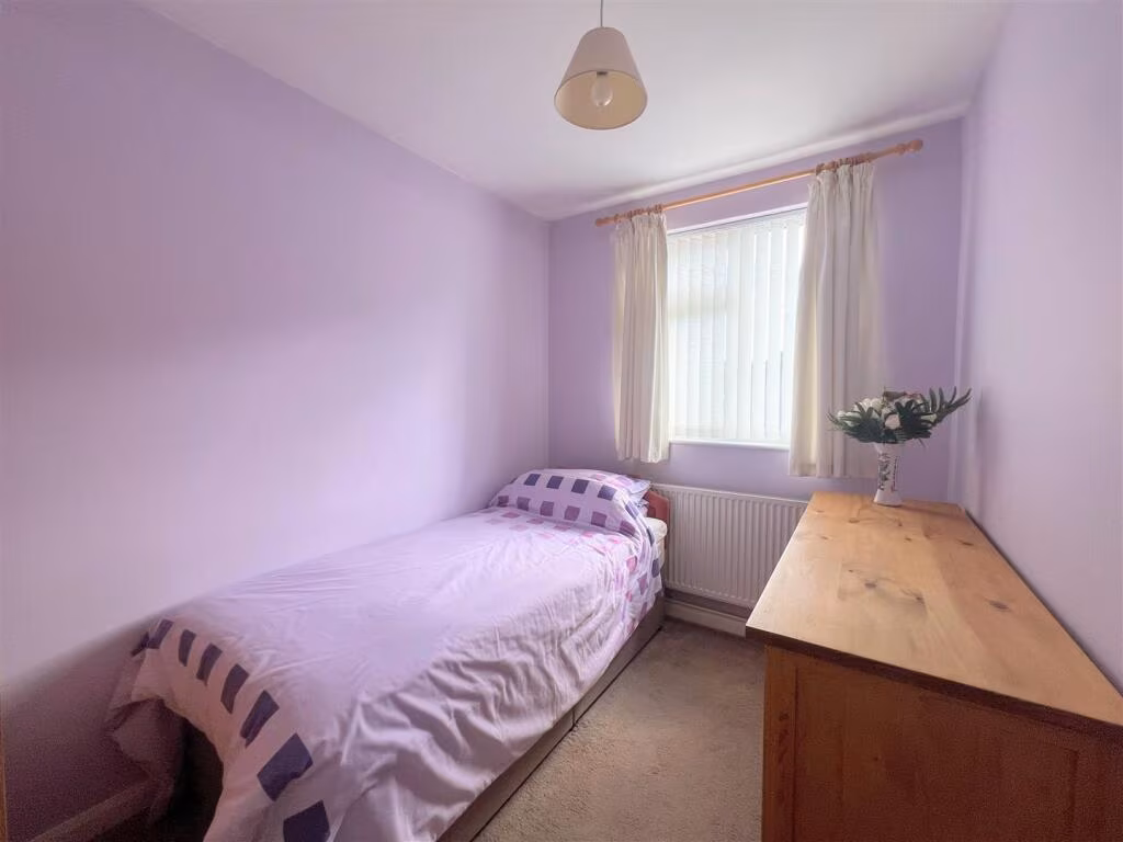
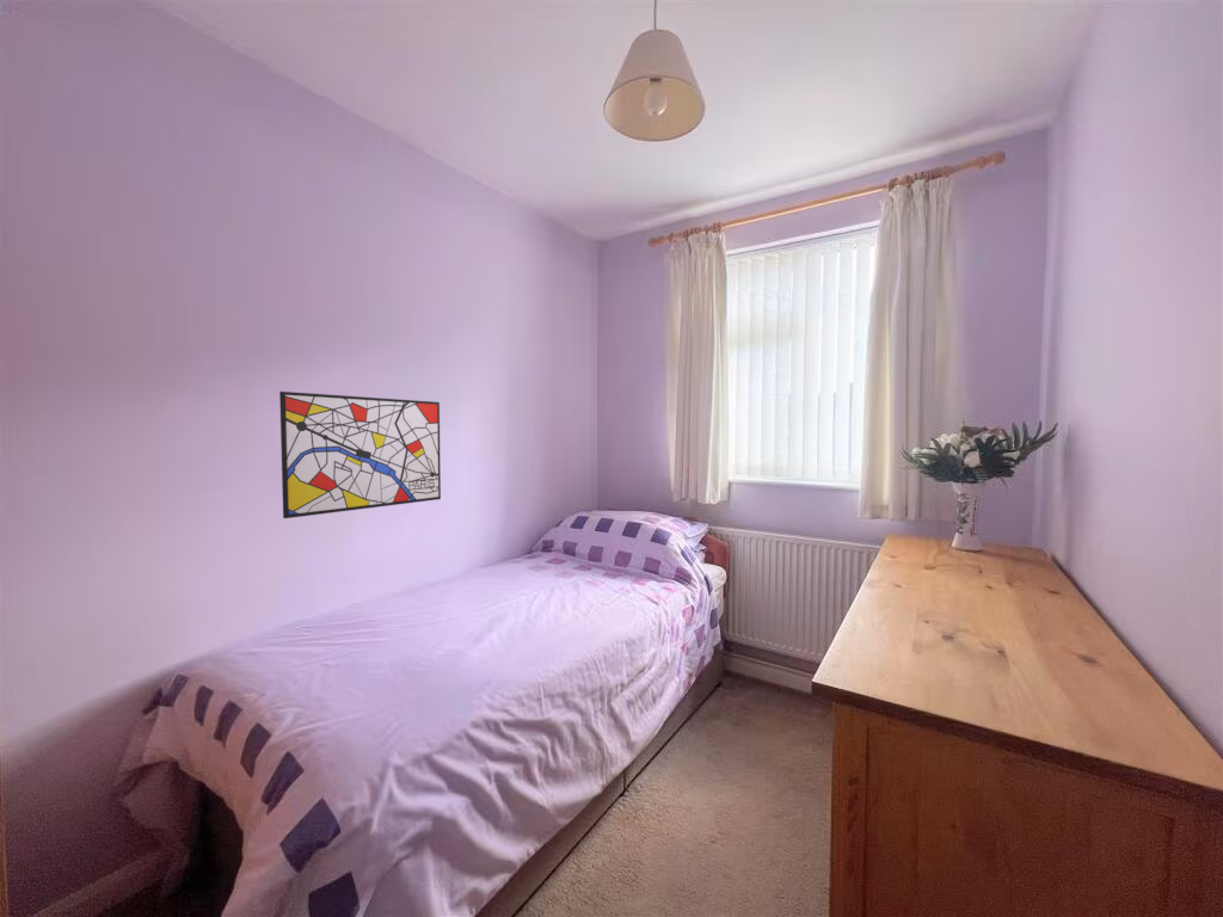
+ wall art (370, 453)
